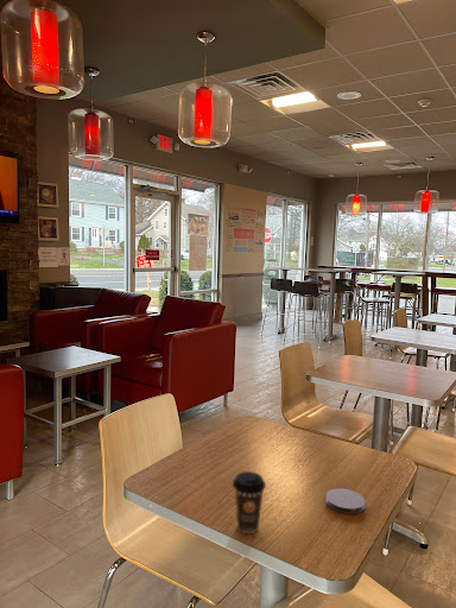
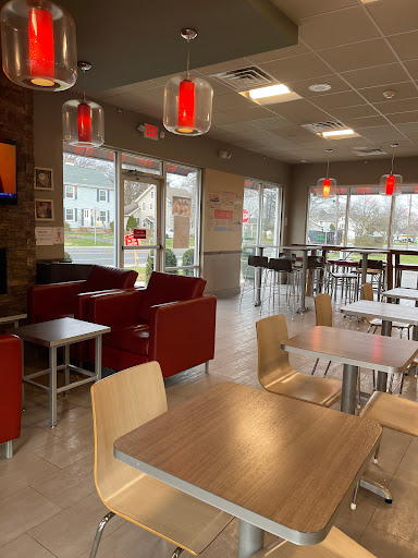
- coffee cup (248, 502)
- coaster (344, 500)
